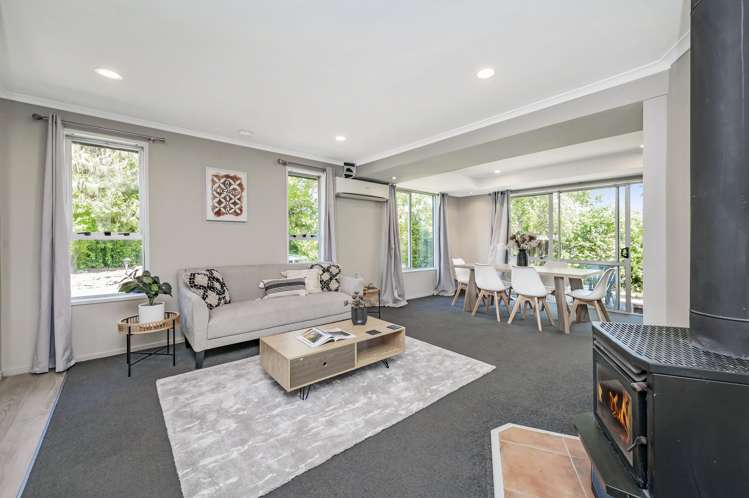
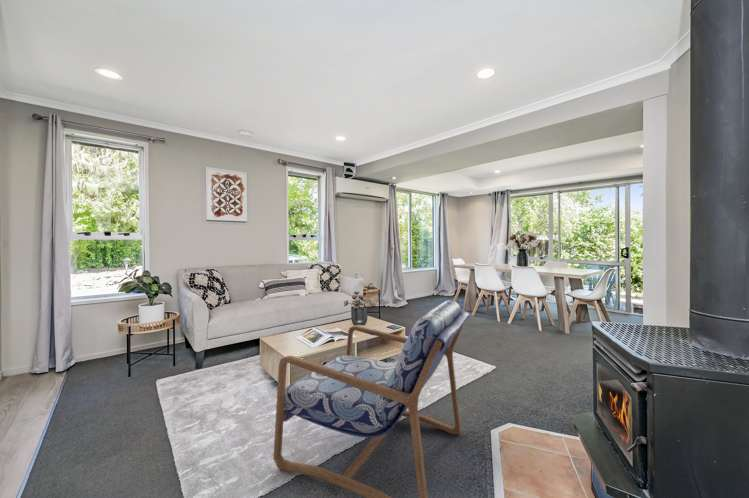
+ armchair (377, 375)
